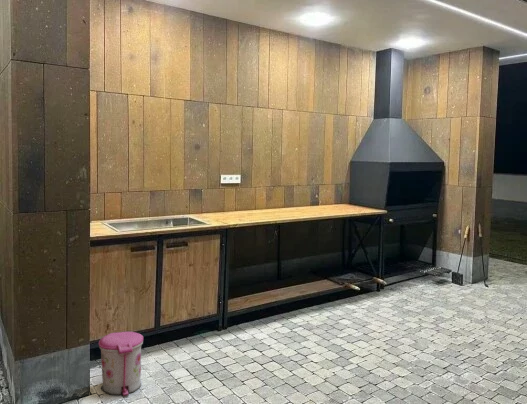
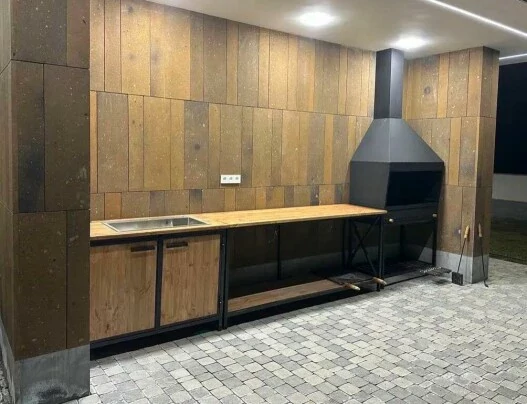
- trash can (121, 361)
